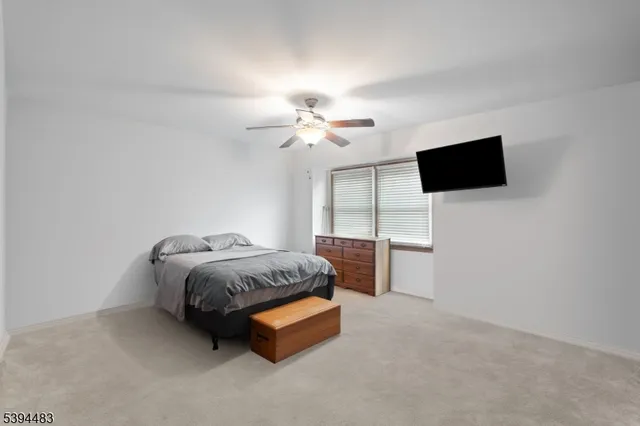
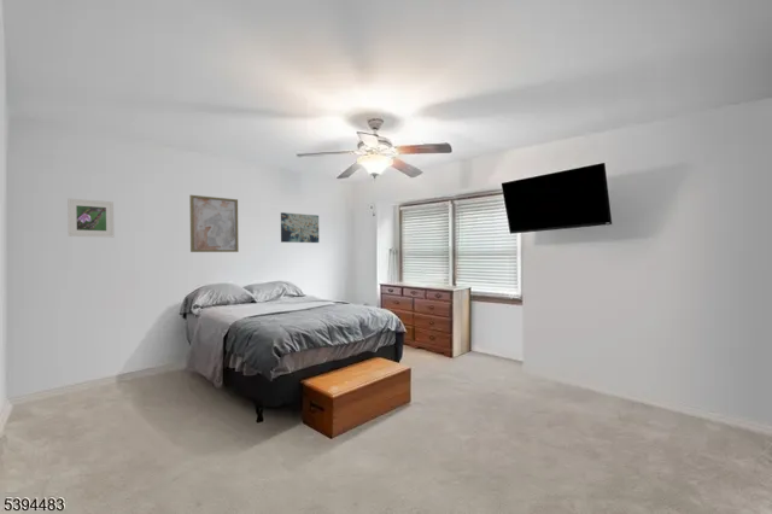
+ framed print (90, 218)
+ wall art (215, 224)
+ wall art (300, 228)
